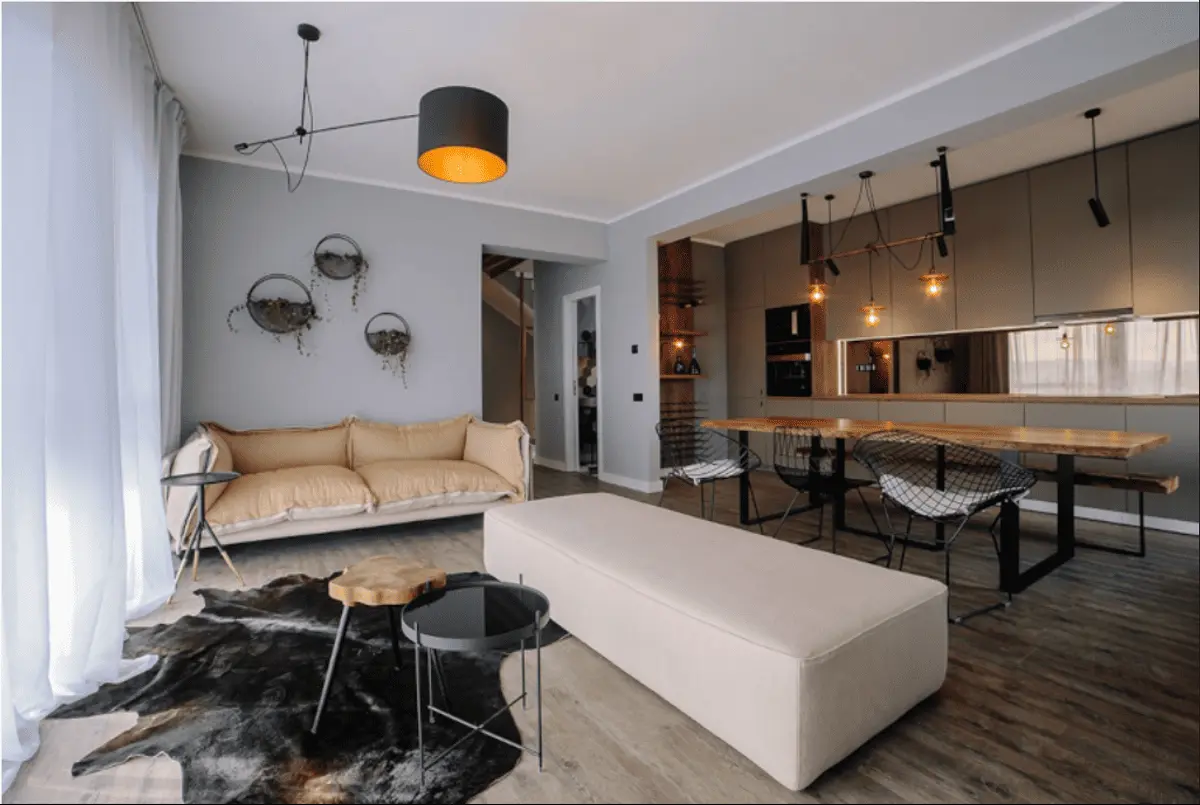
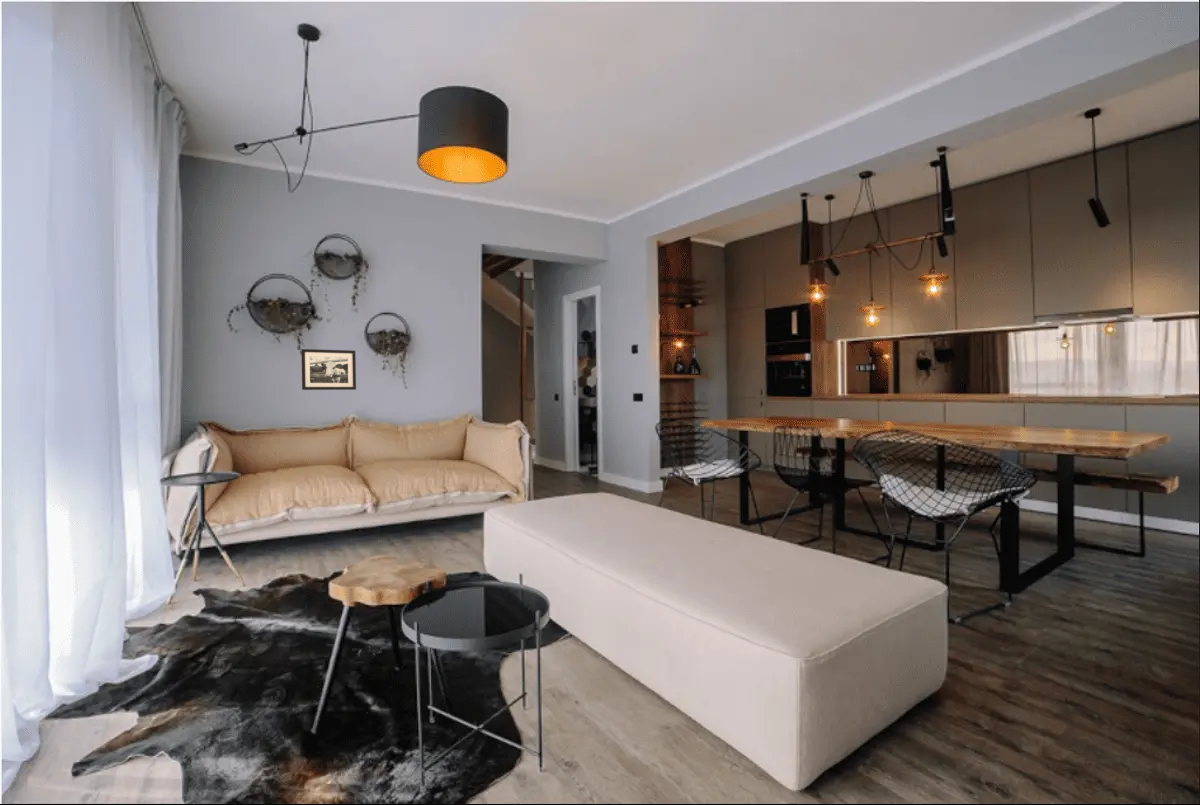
+ picture frame (329, 369)
